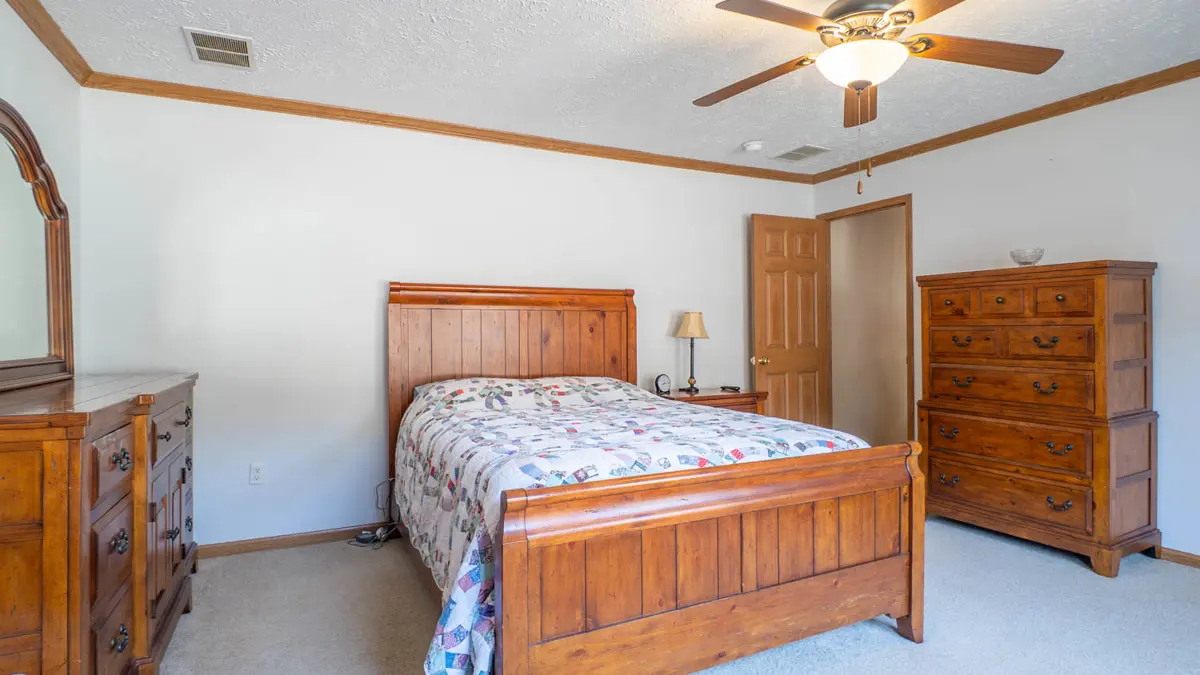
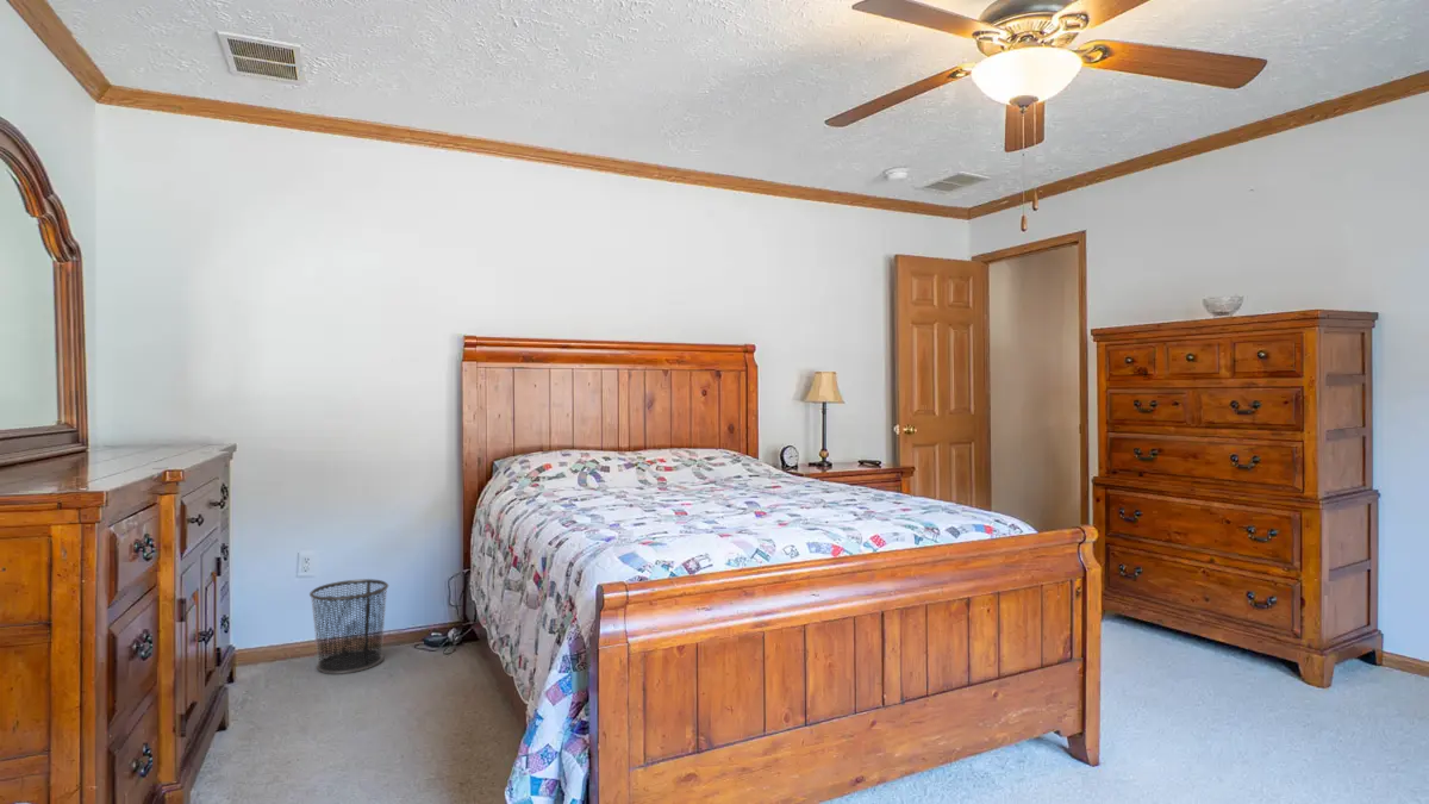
+ waste bin (350, 625)
